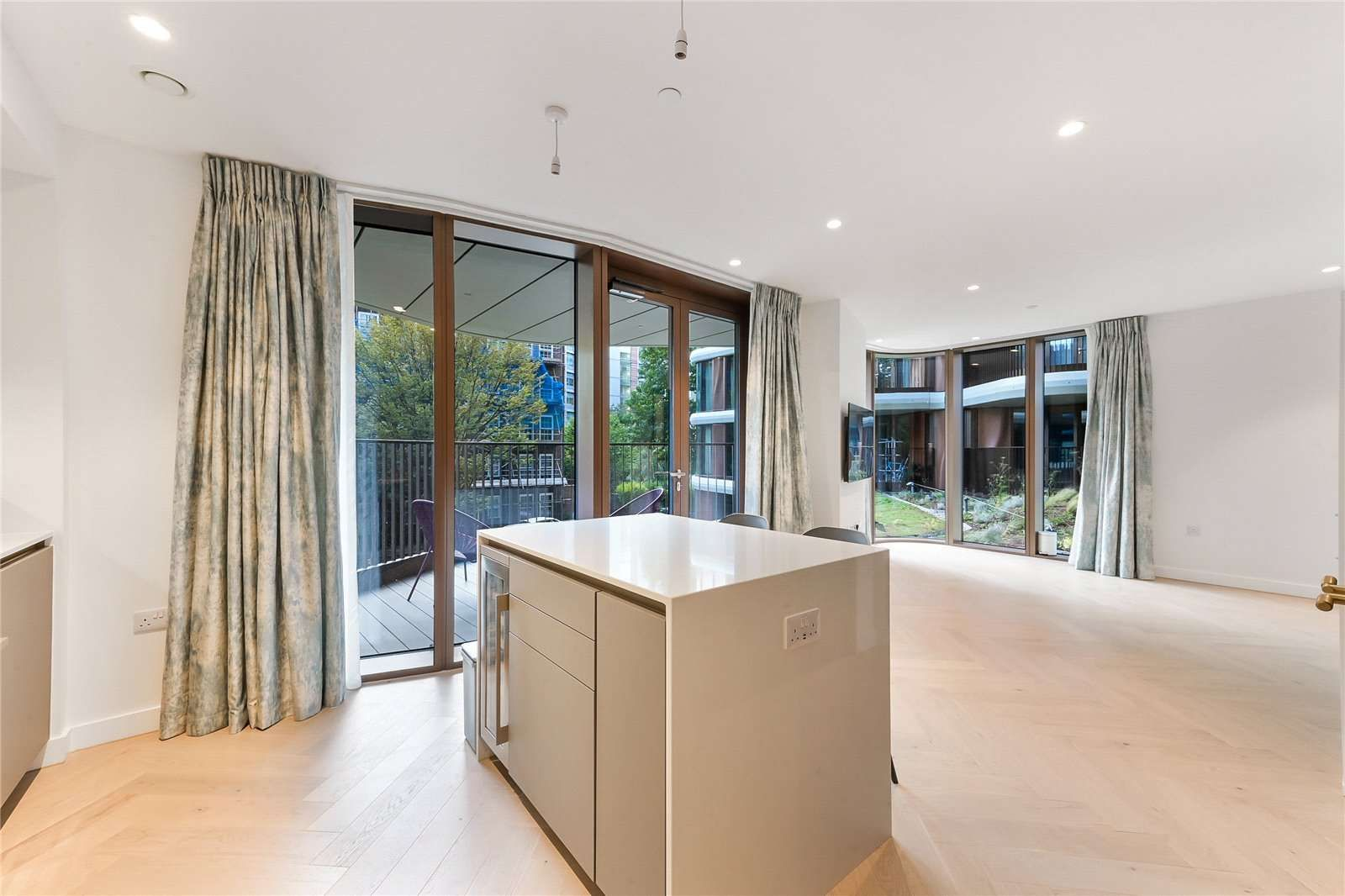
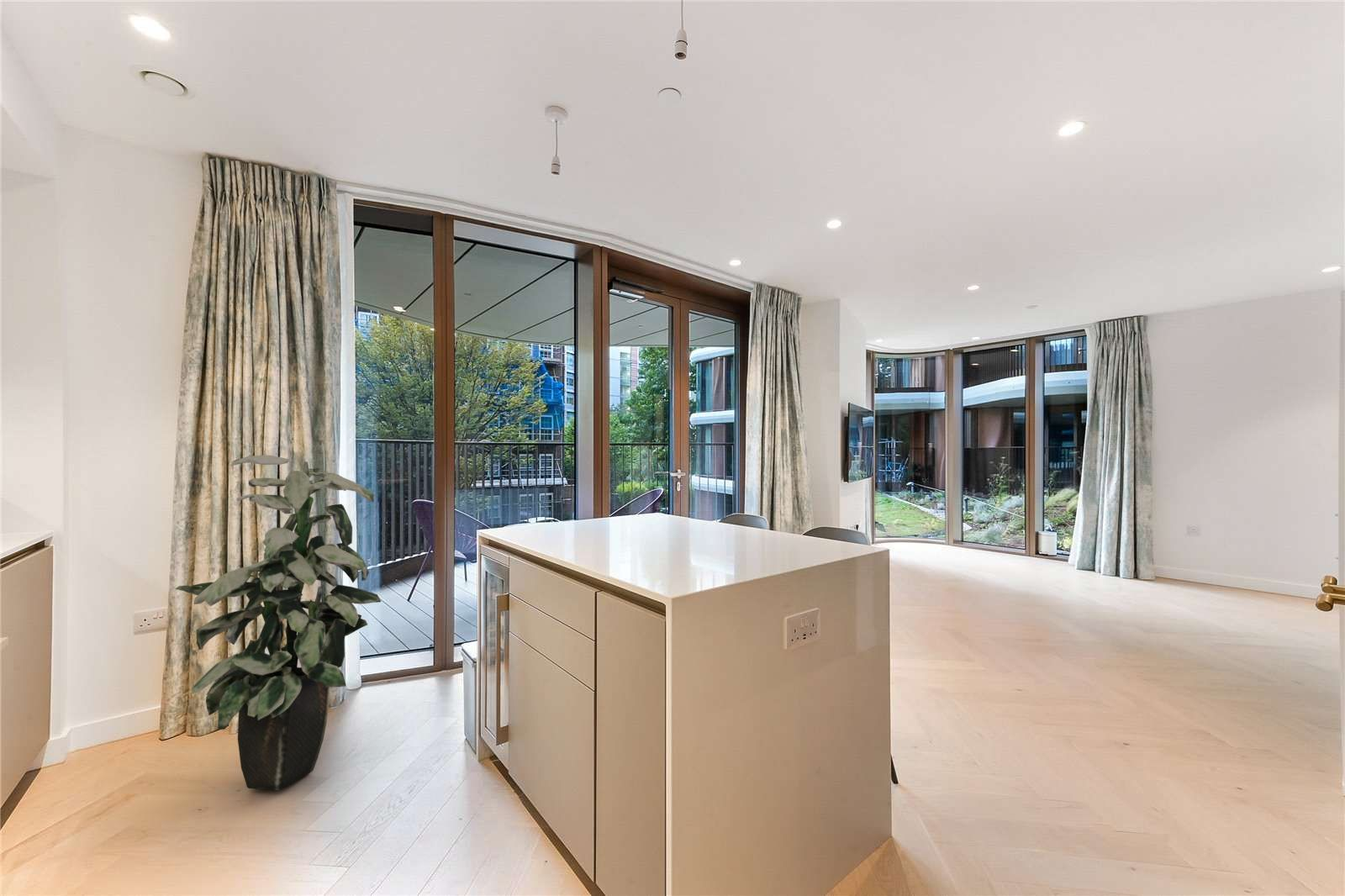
+ indoor plant (284, 613)
